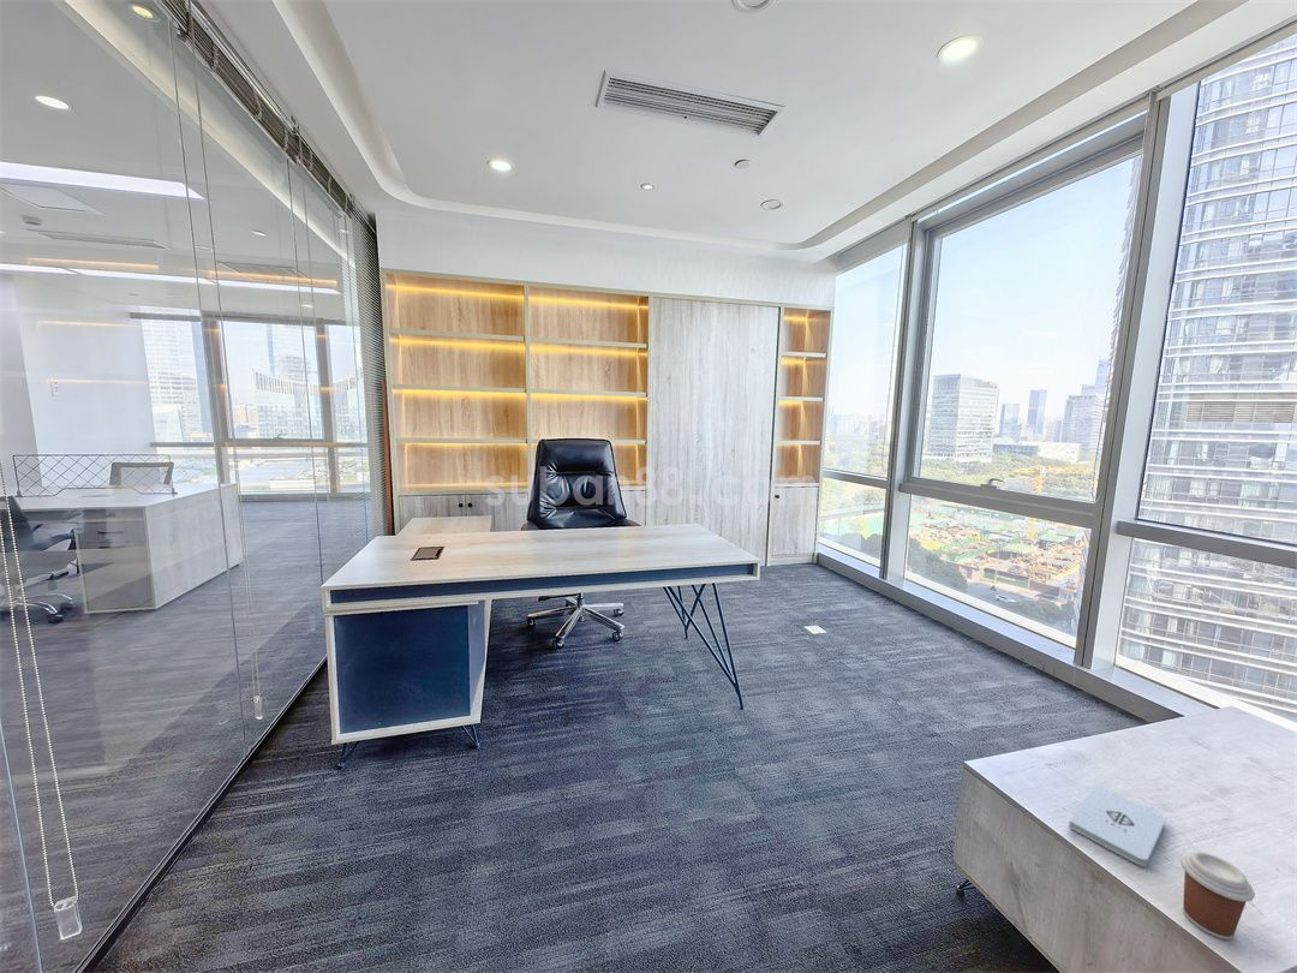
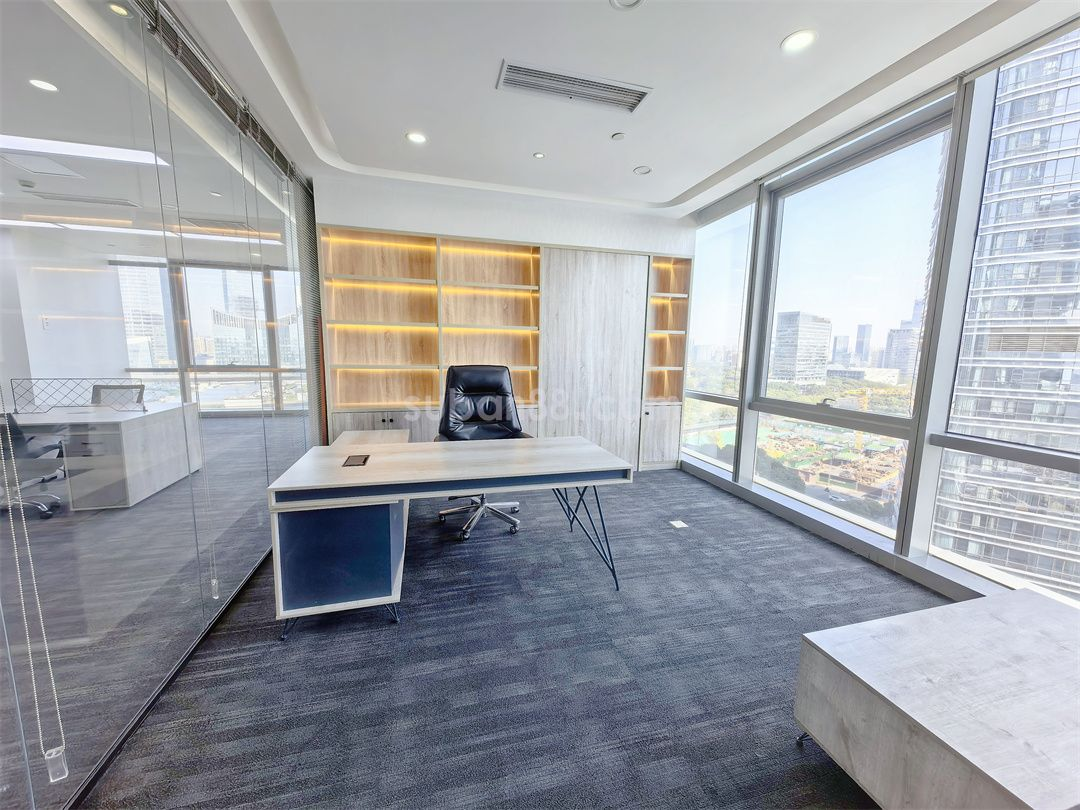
- coffee cup (1213, 894)
- notepad (1117, 822)
